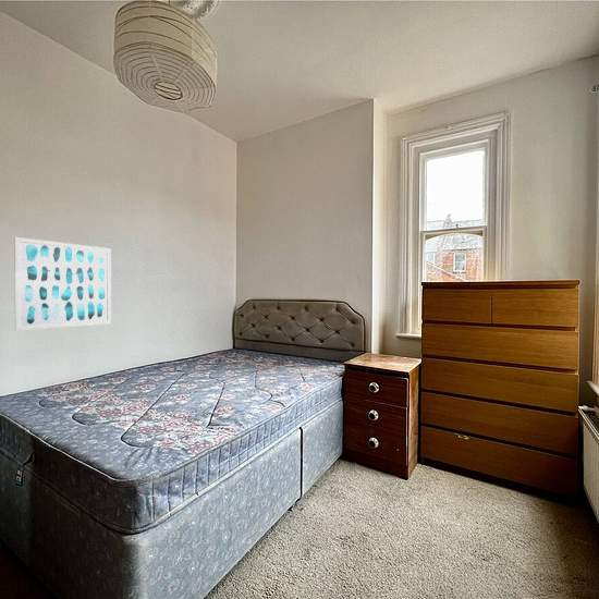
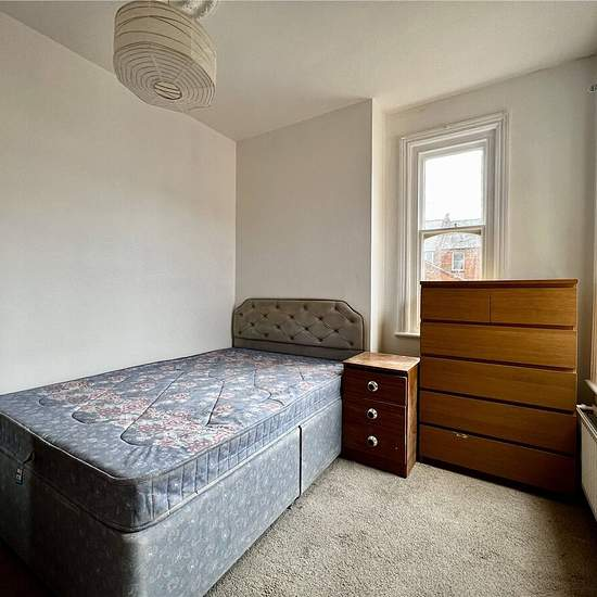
- wall art (68, 284)
